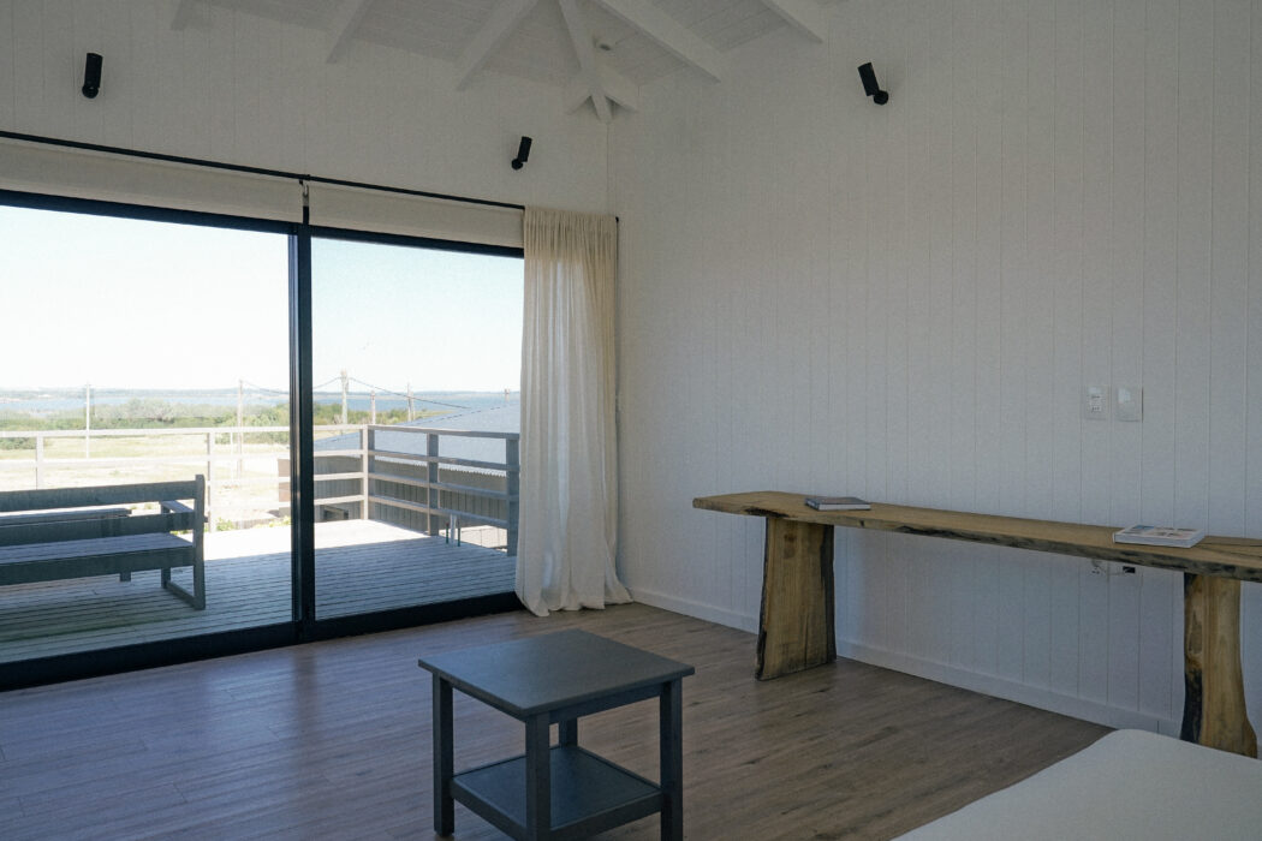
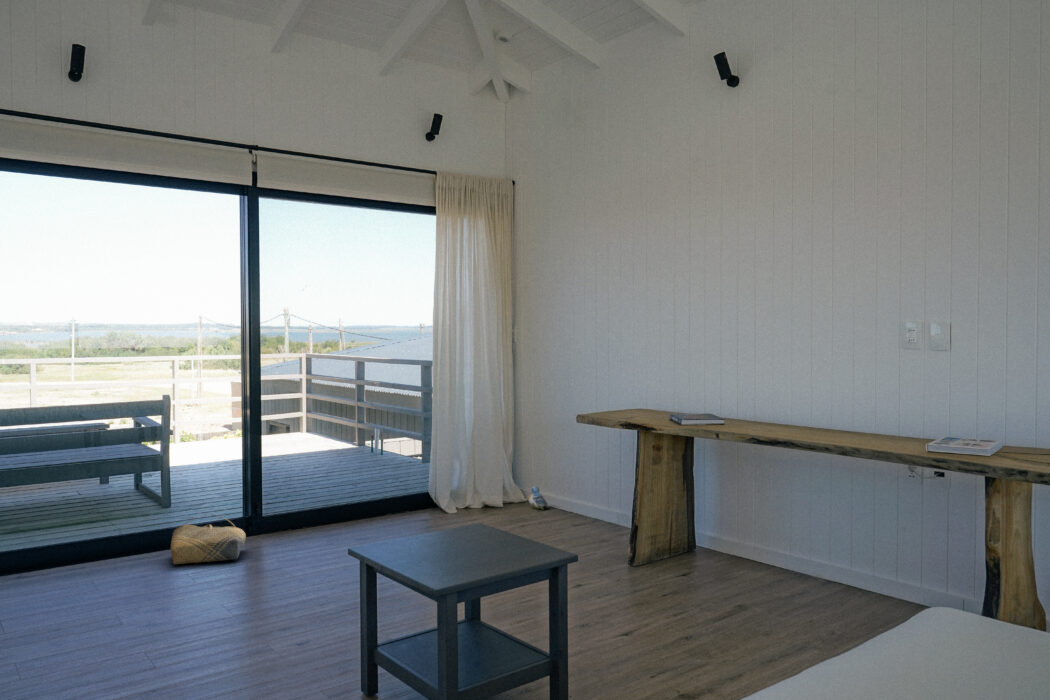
+ plush toy (536, 497)
+ basket (208, 537)
